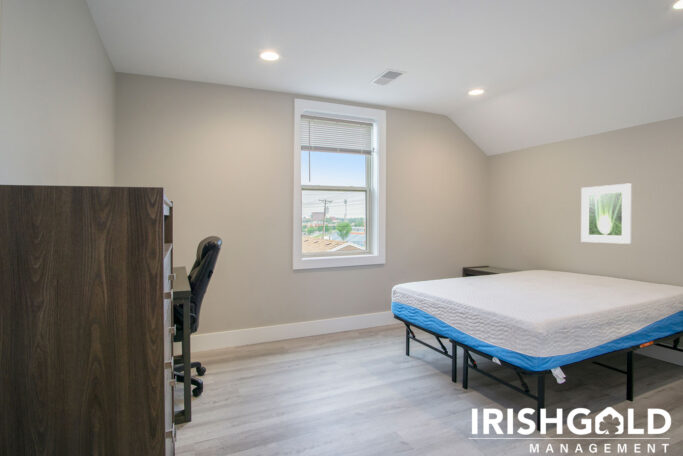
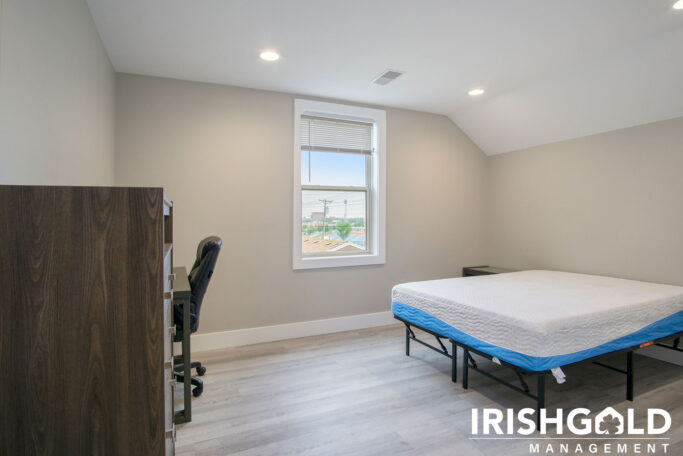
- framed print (605, 214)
